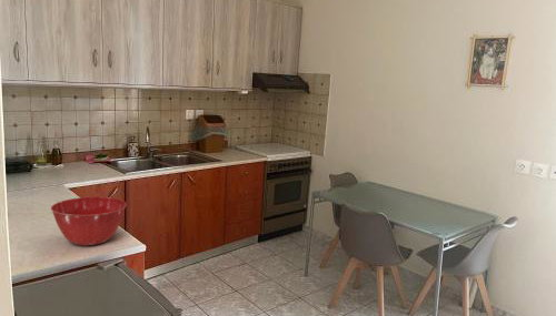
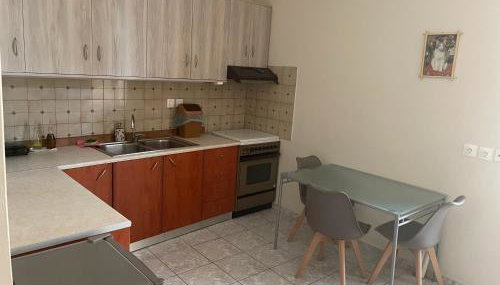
- mixing bowl (90, 222)
